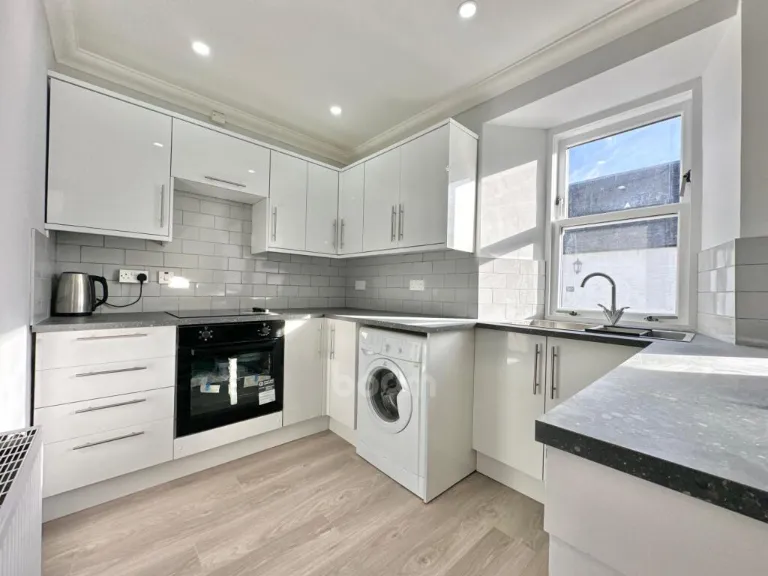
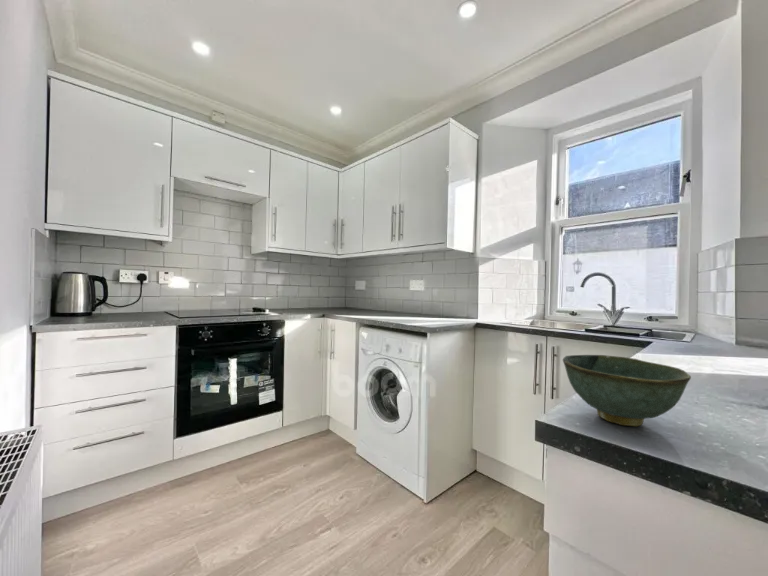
+ bowl (620, 391)
